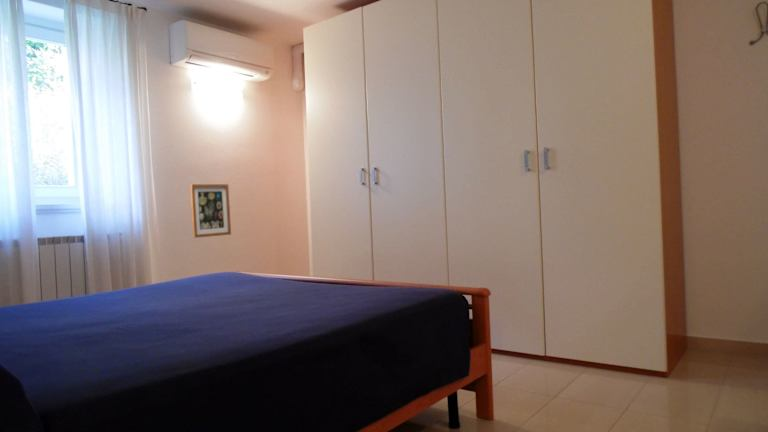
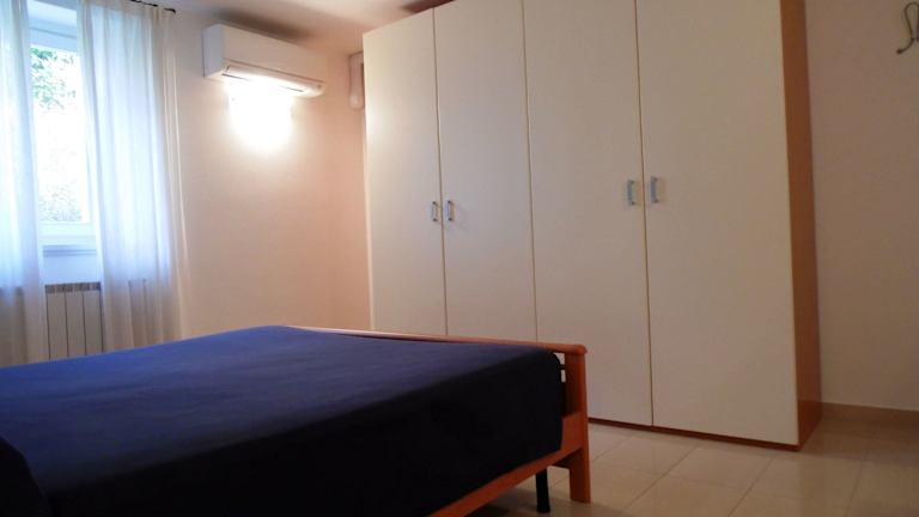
- wall art (211, 210)
